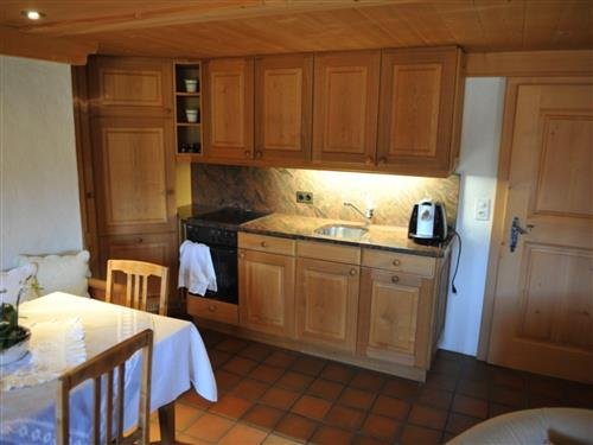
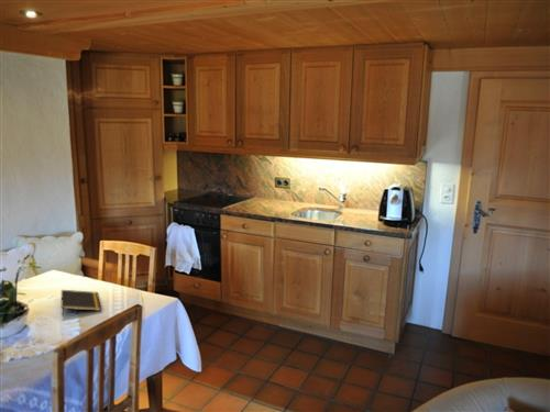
+ notepad (80, 299)
